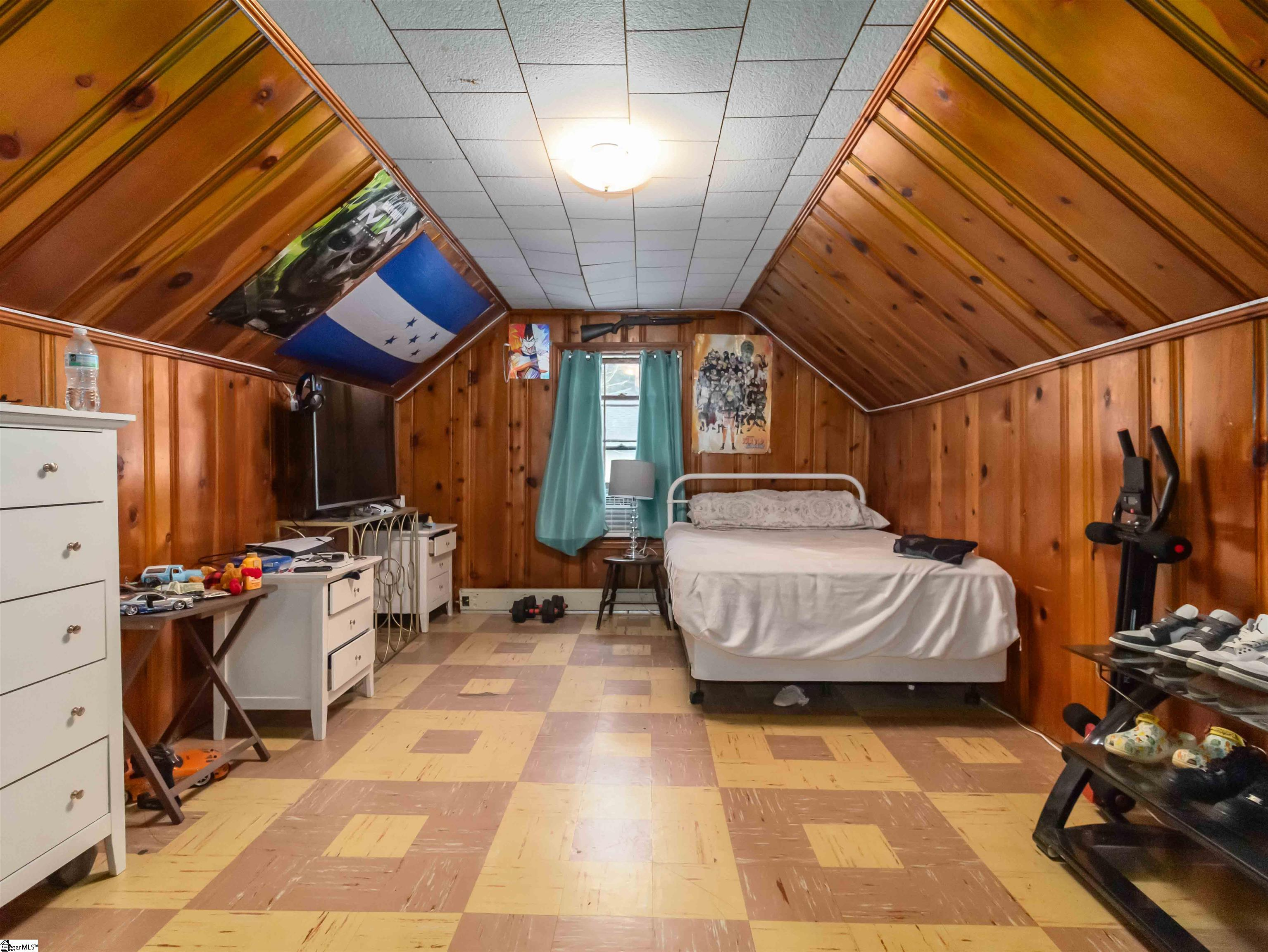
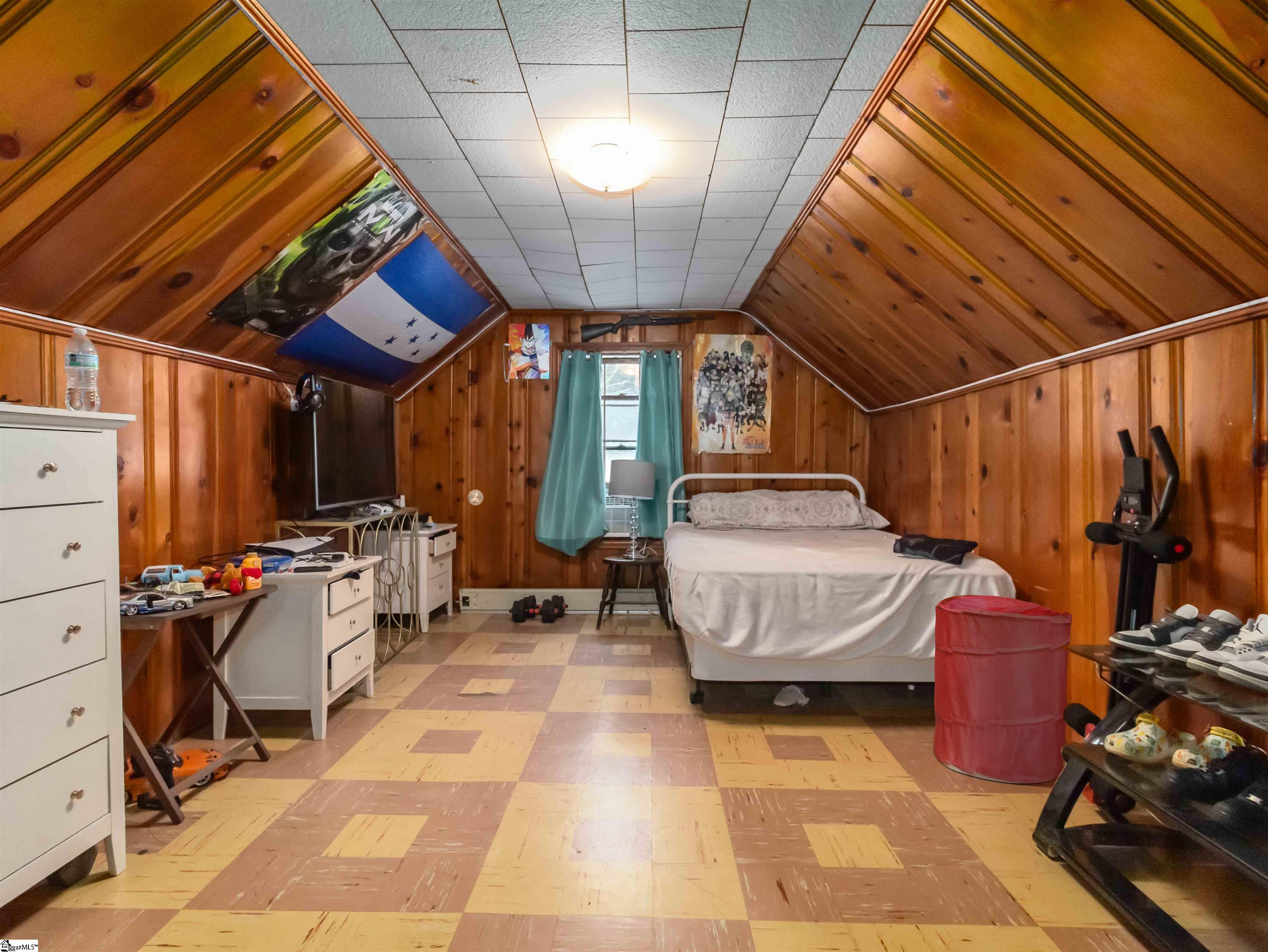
+ medallion (476, 497)
+ laundry hamper (1000, 680)
